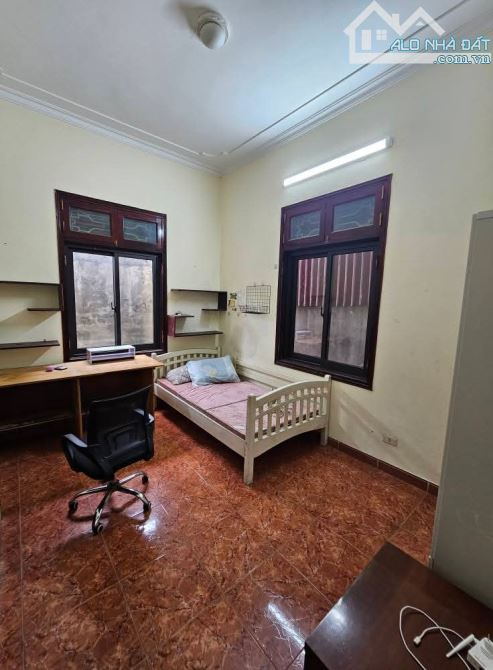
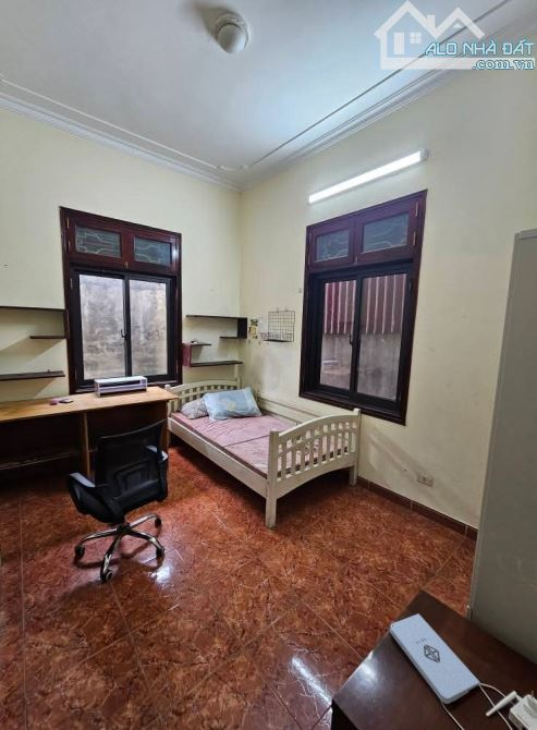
+ notepad (429, 653)
